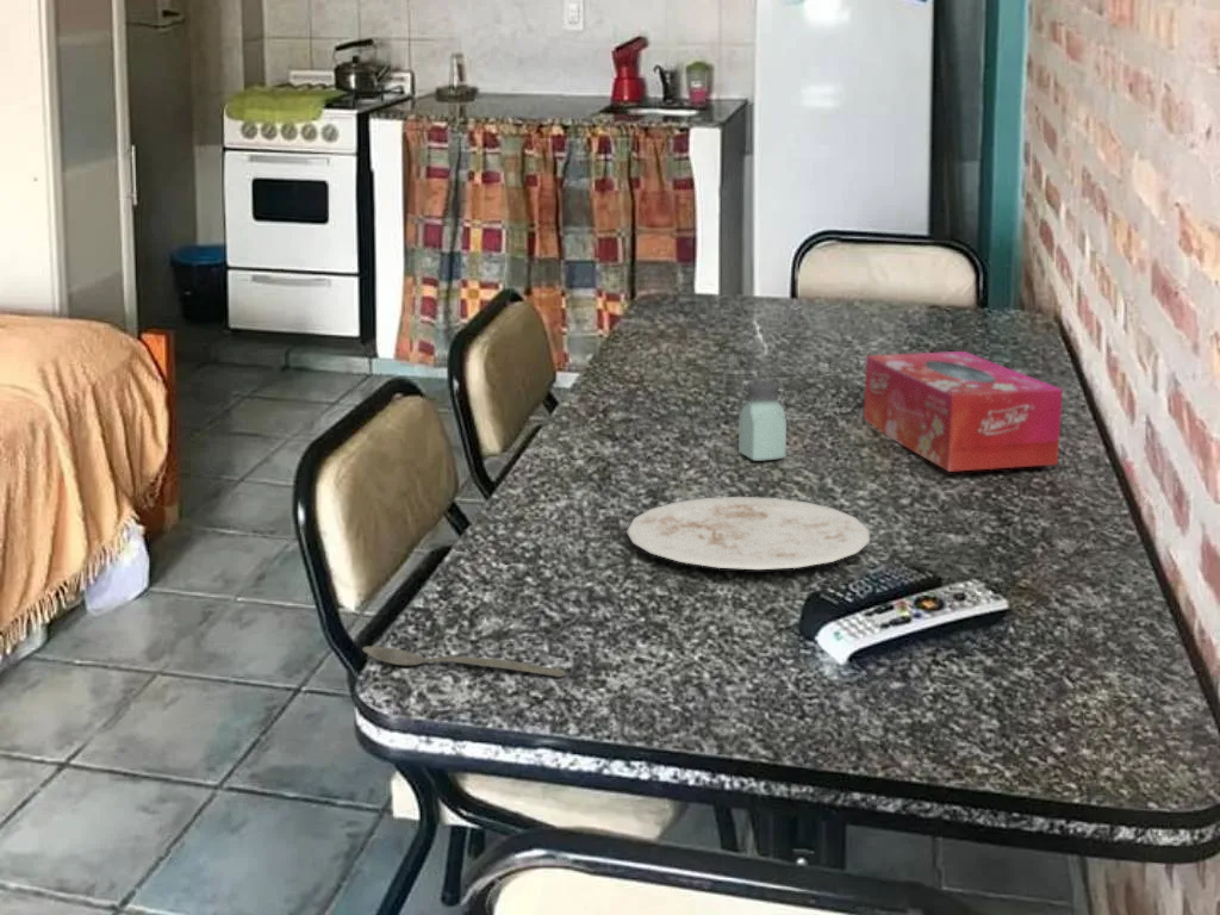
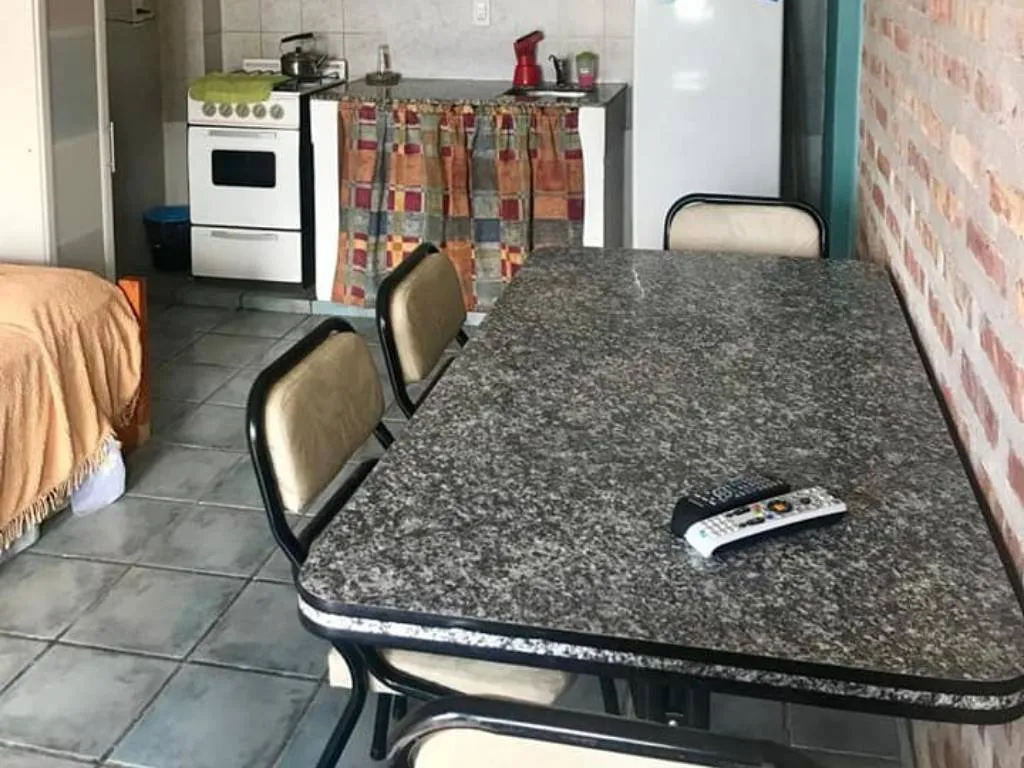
- spoon (462, 661)
- plate (747, 534)
- saltshaker (762, 419)
- tissue box (957, 406)
